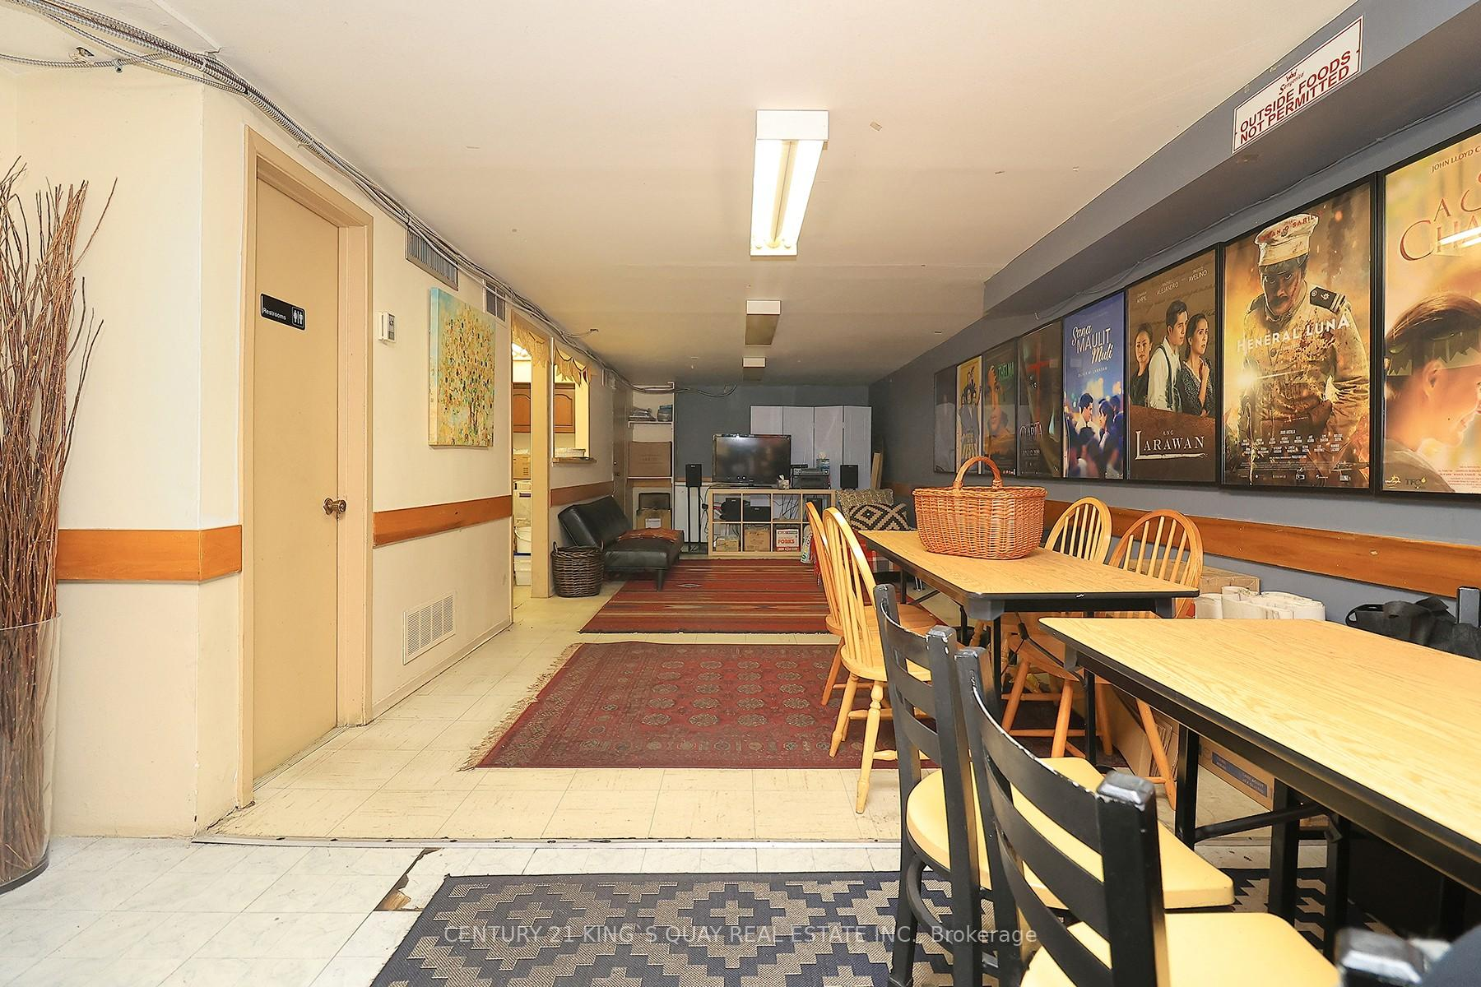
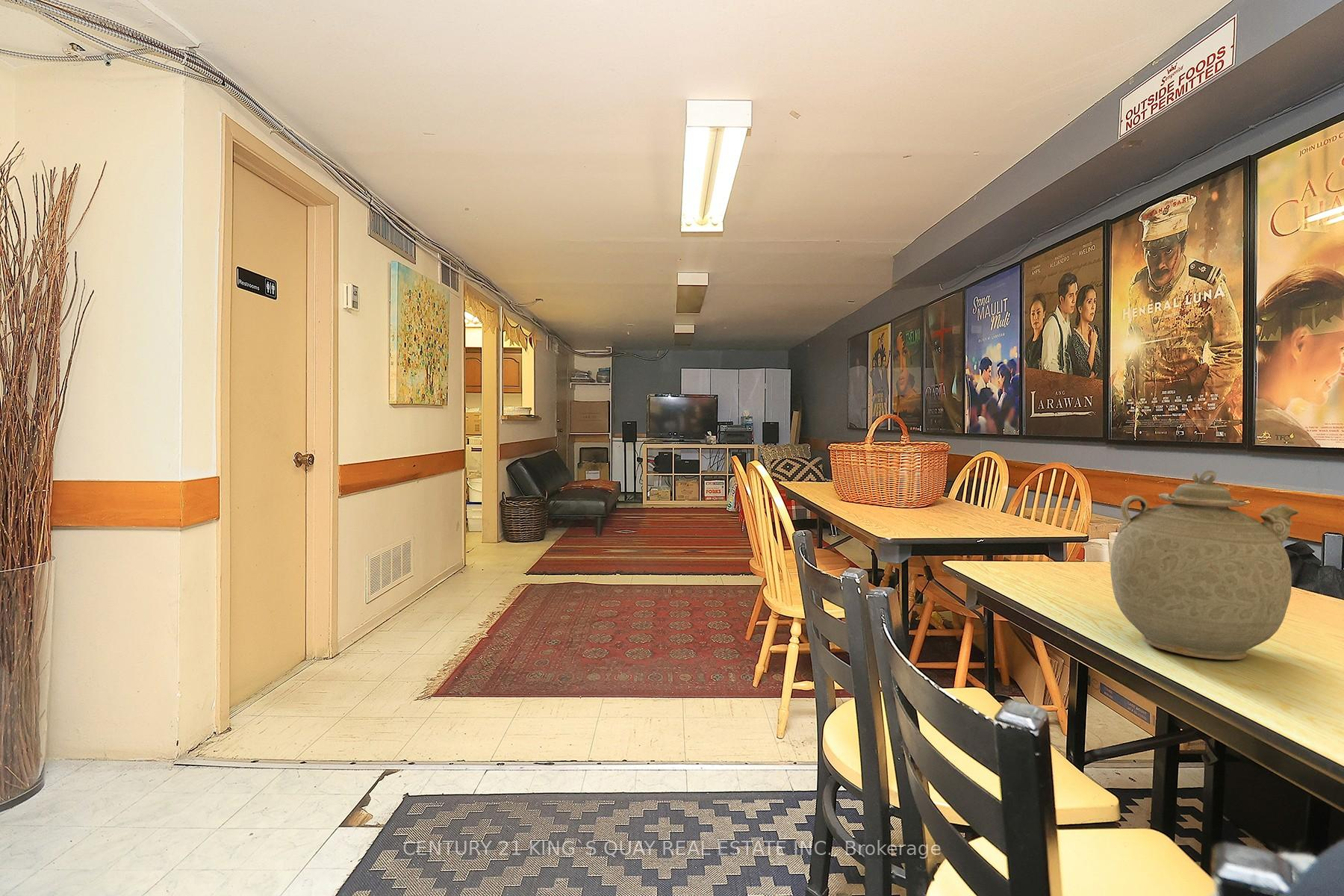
+ teapot (1198, 559)
